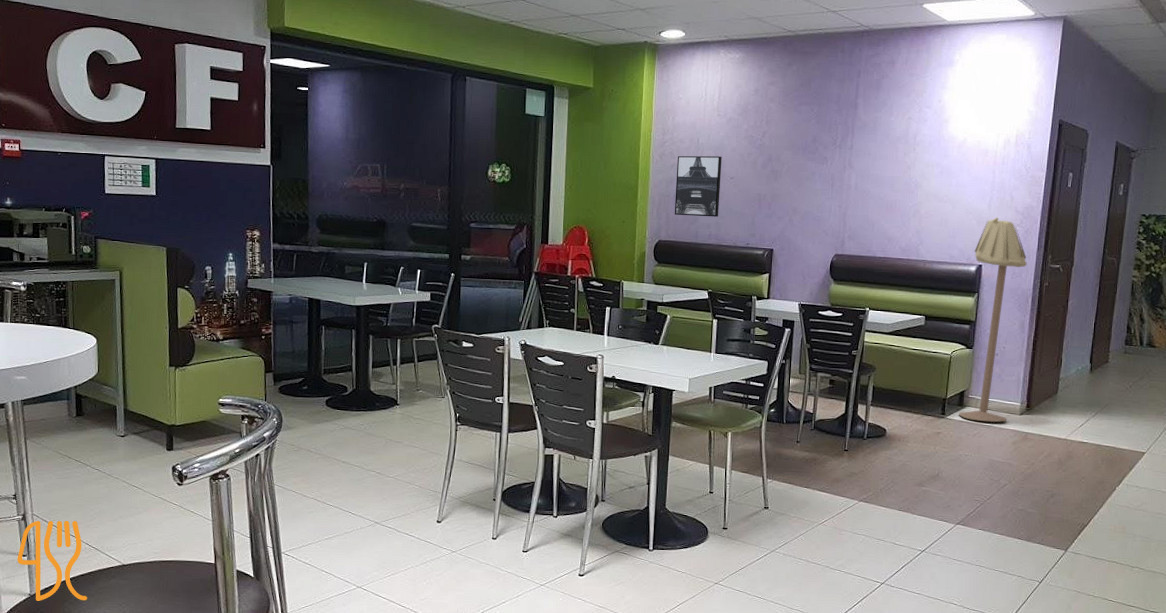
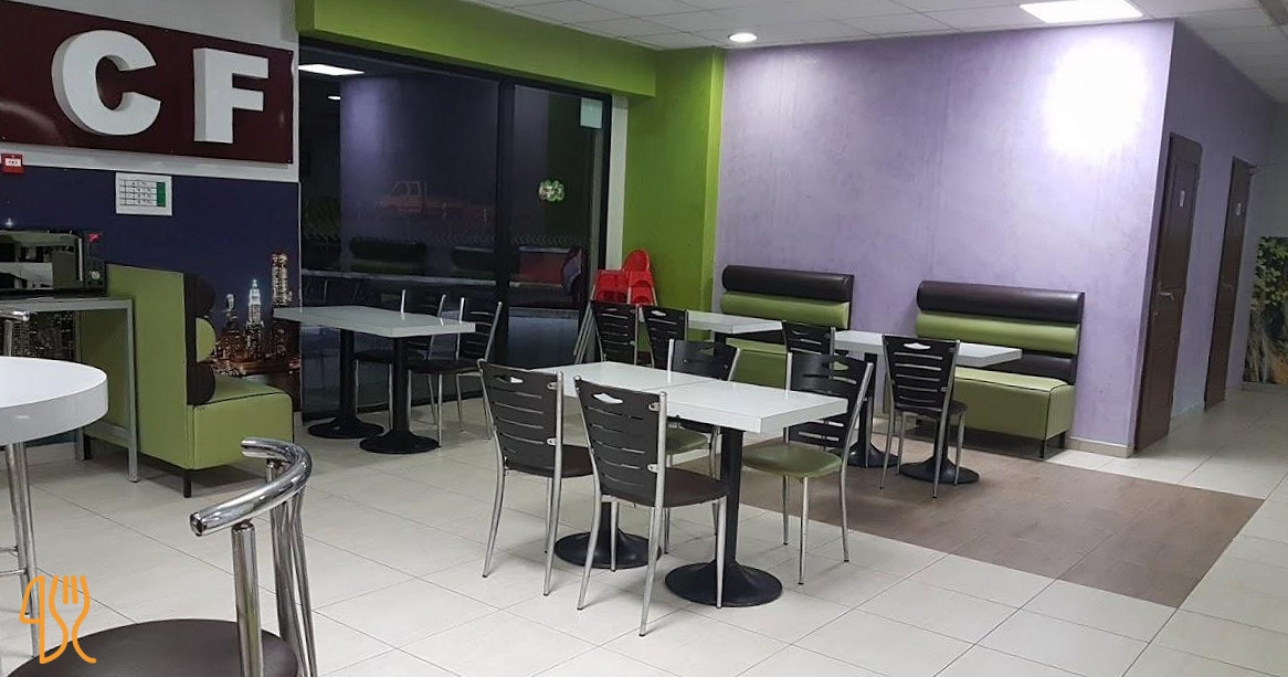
- floor lamp (994, 318)
- wall art (697, 186)
